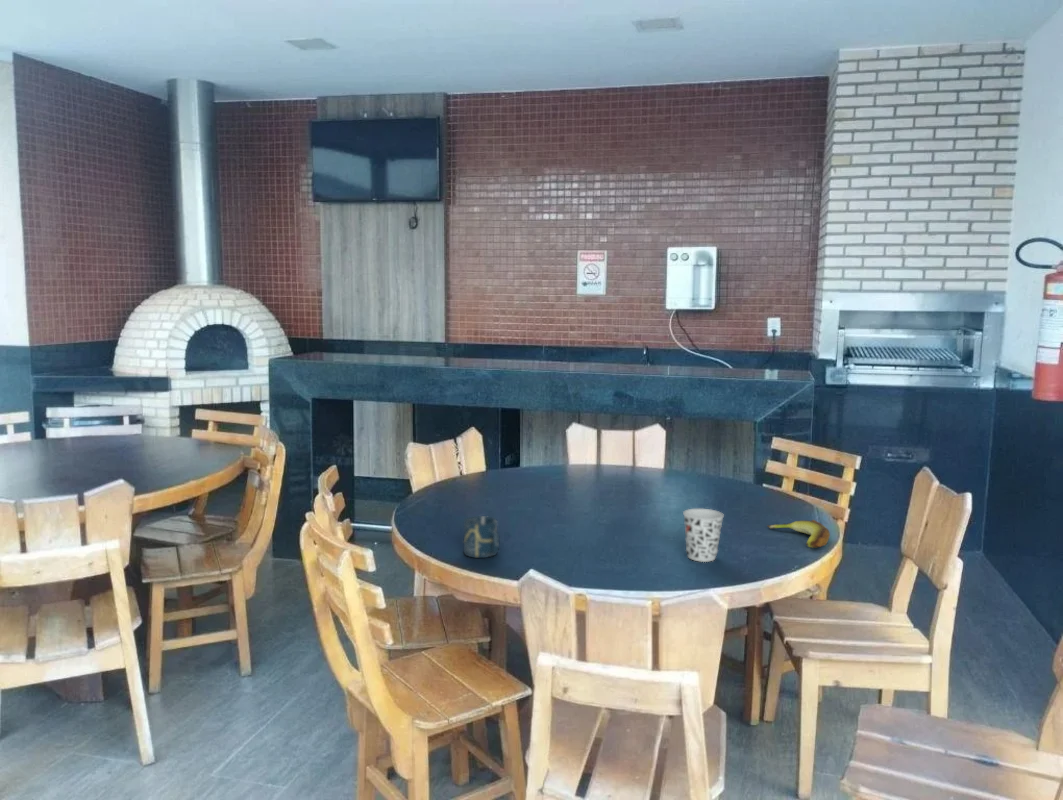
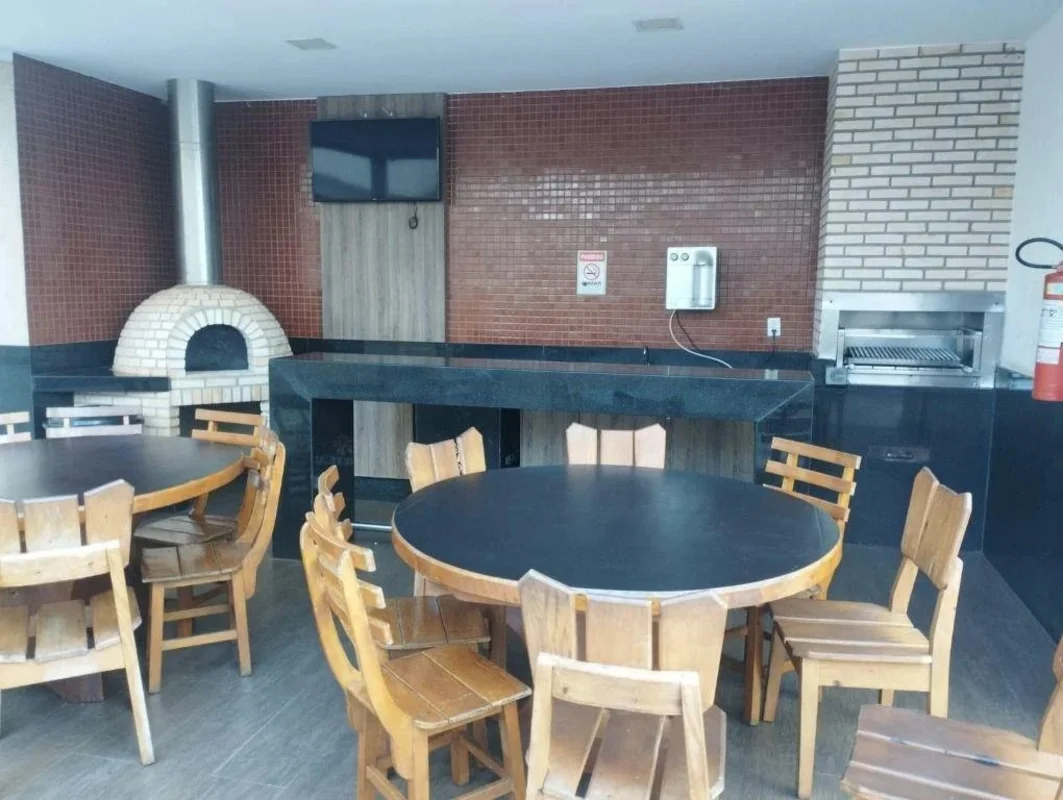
- banana (795, 530)
- cup (483, 538)
- cup (702, 535)
